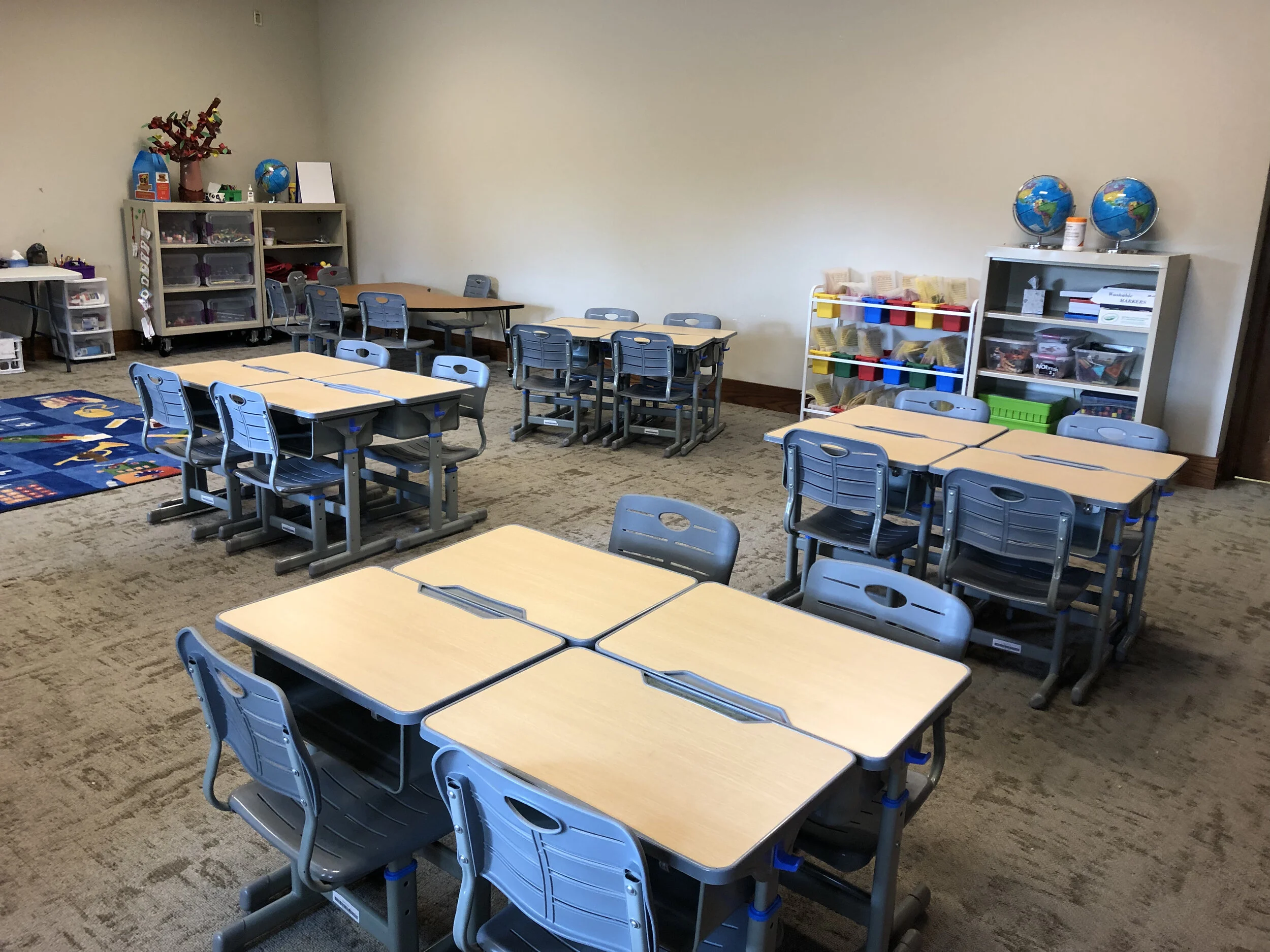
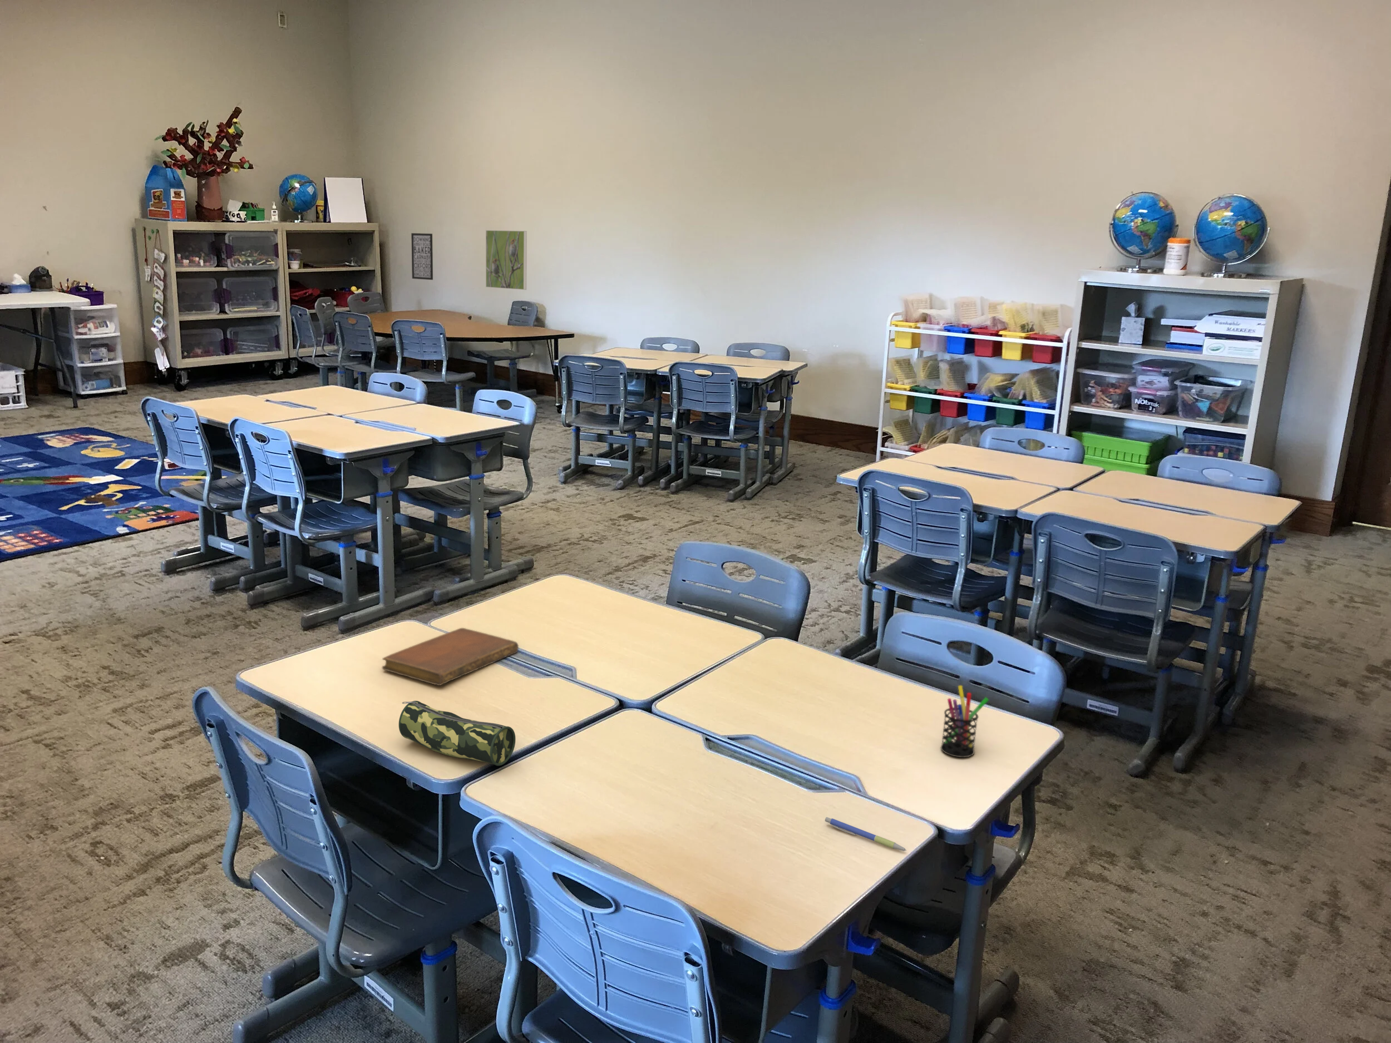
+ wall art (422, 256)
+ pen (865, 834)
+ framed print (506, 260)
+ pen holder (965, 719)
+ notebook (451, 655)
+ pencil case (455, 733)
